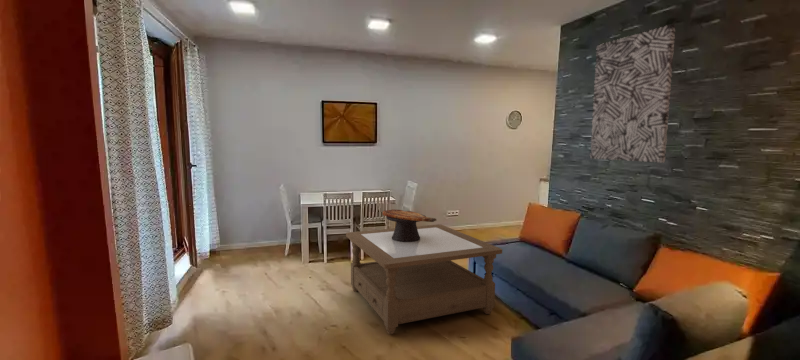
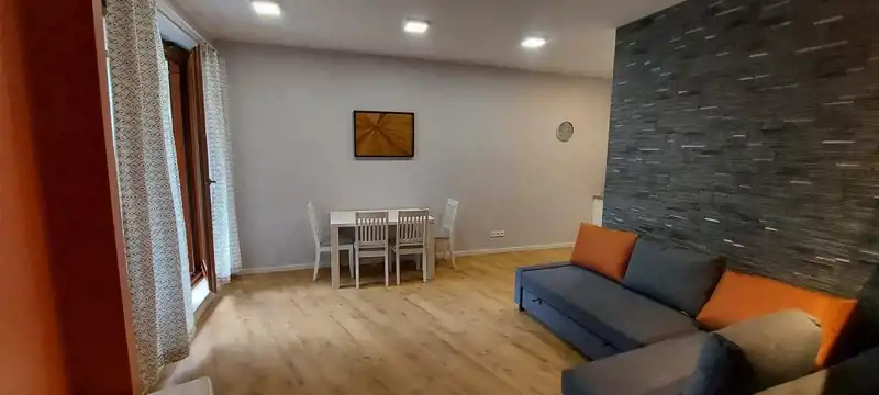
- wall art (628, 99)
- coffee table (417, 270)
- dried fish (407, 226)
